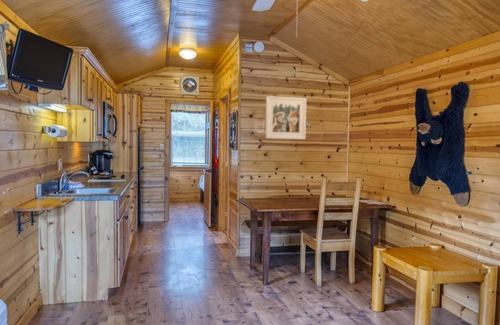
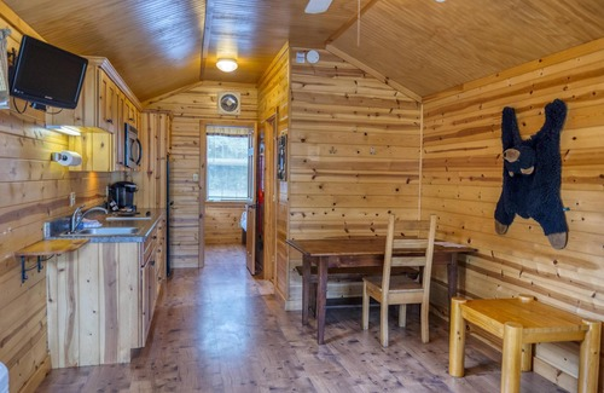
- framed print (286, 118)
